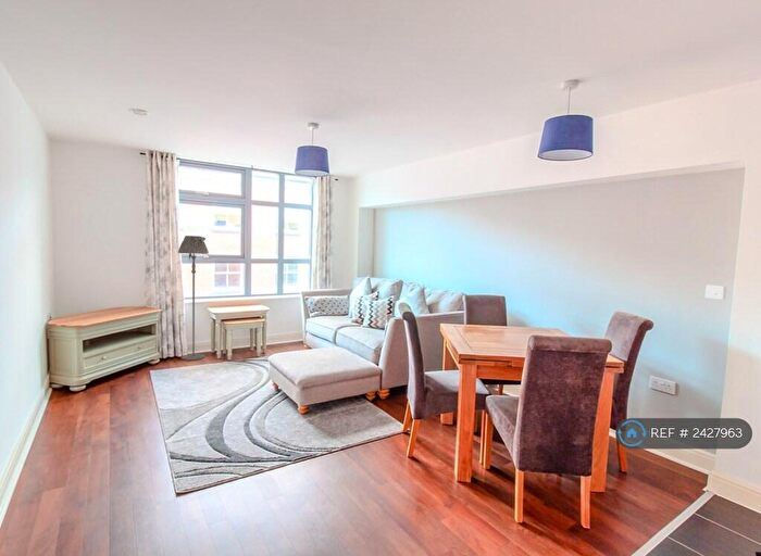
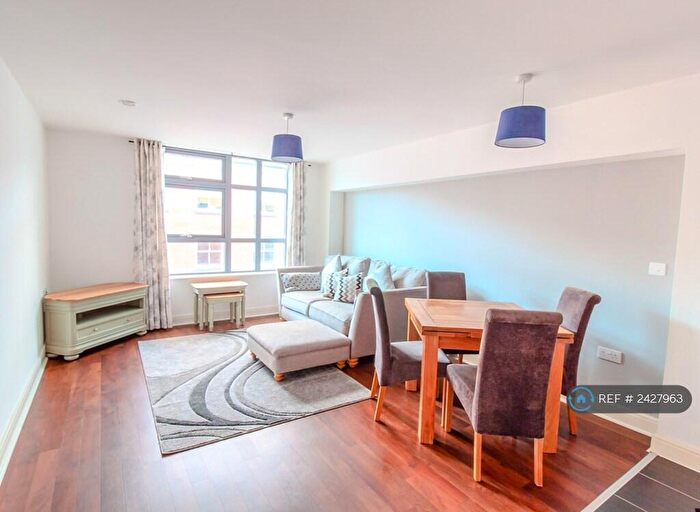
- floor lamp (192, 296)
